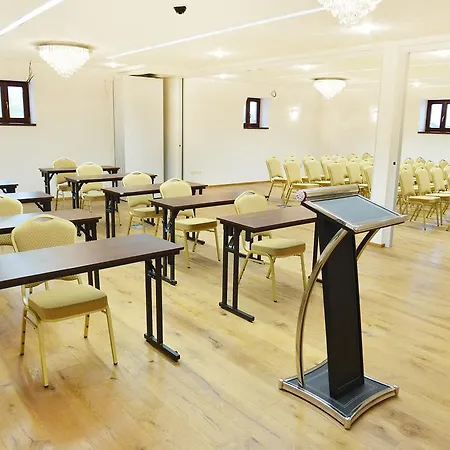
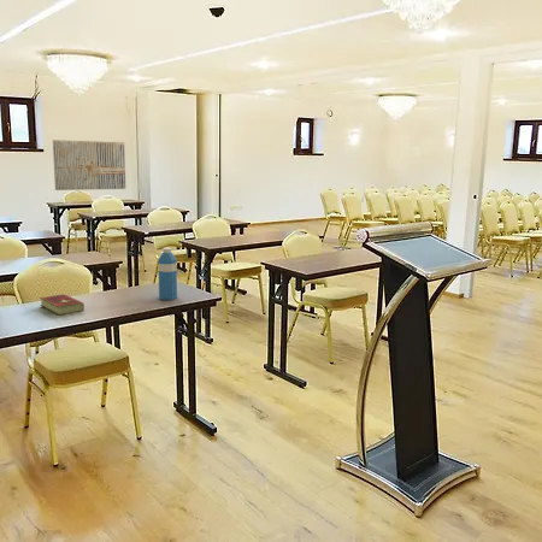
+ hardcover book (61, 304)
+ wall art (90, 165)
+ water bottle (167, 272)
